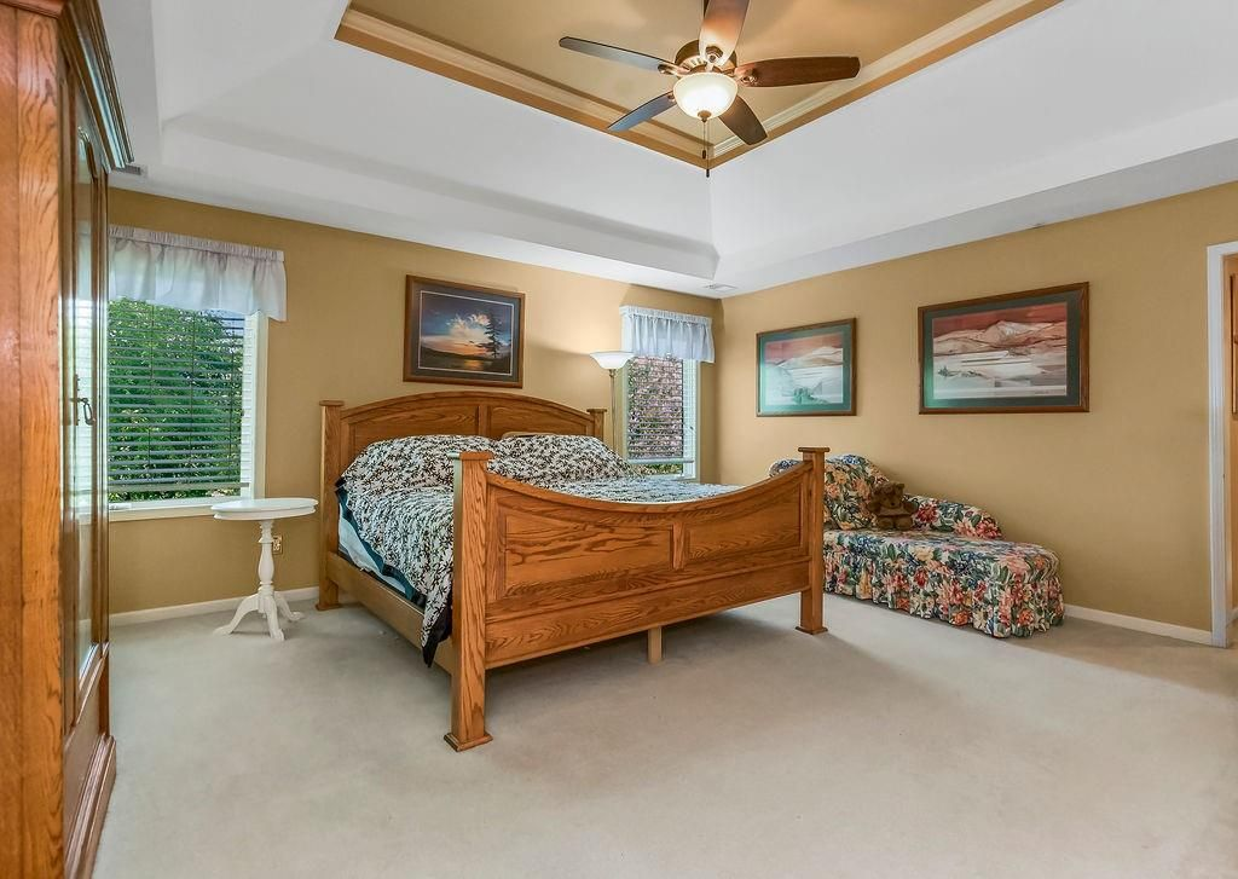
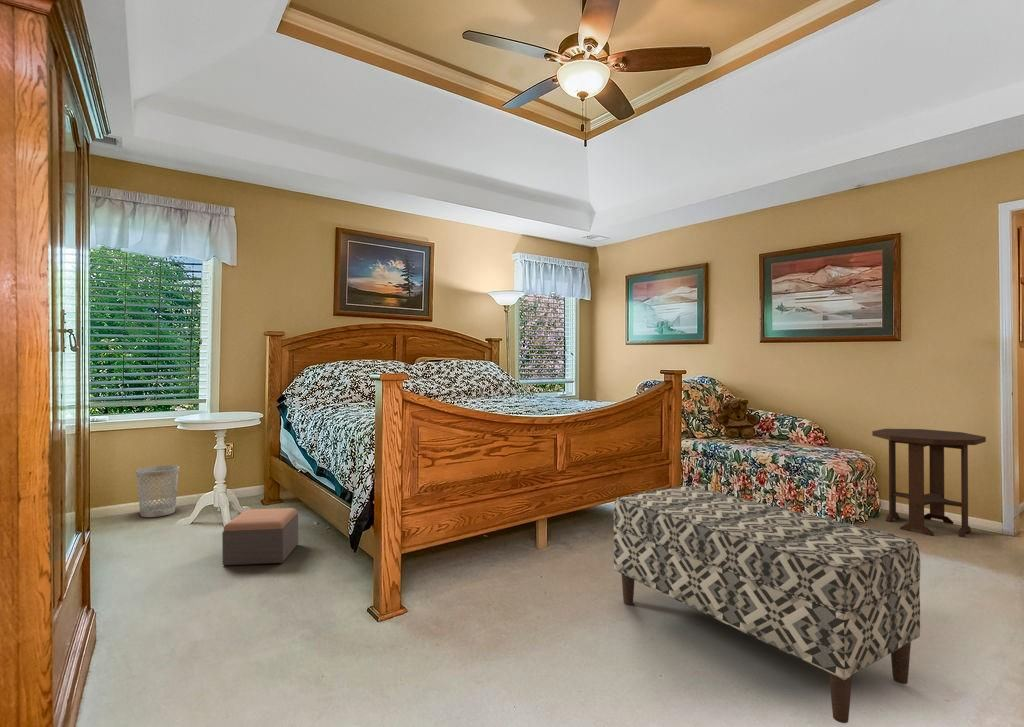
+ footstool (262, 534)
+ side table (923, 480)
+ bench (745, 576)
+ wastebasket (158, 490)
